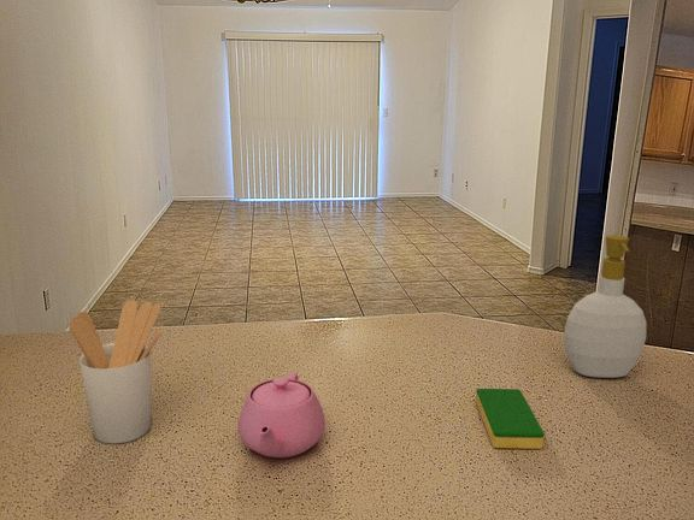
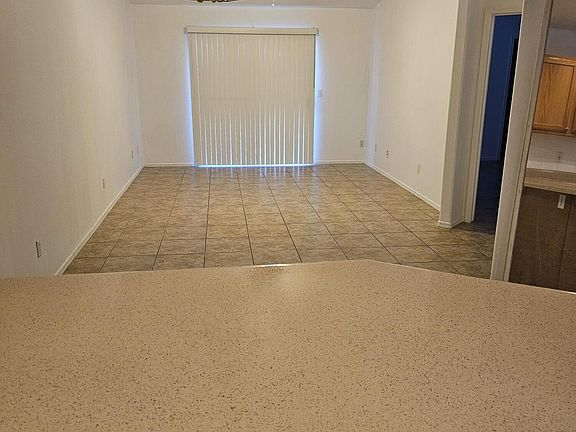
- teapot (280, 413)
- dish sponge (507, 416)
- soap bottle (608, 307)
- utensil holder (127, 366)
